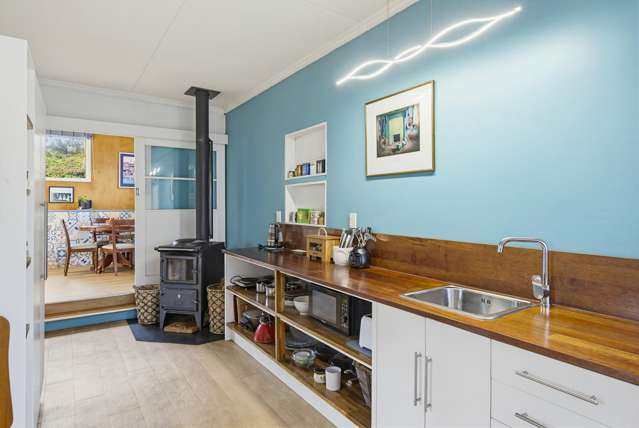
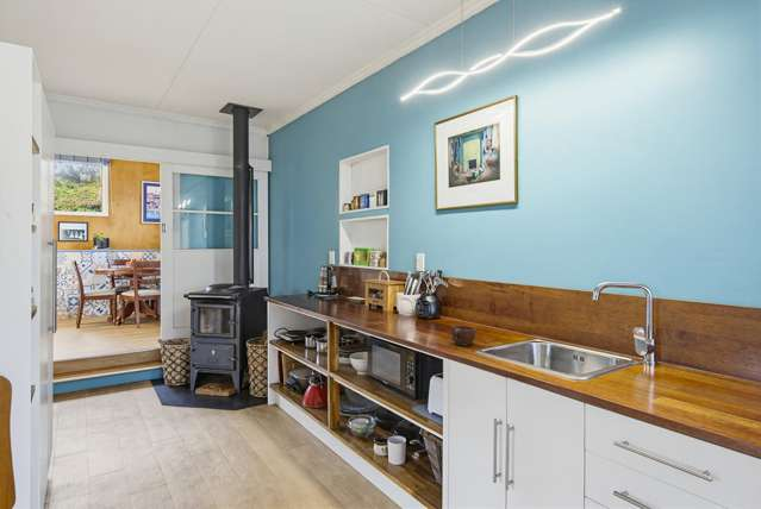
+ mug (463, 335)
